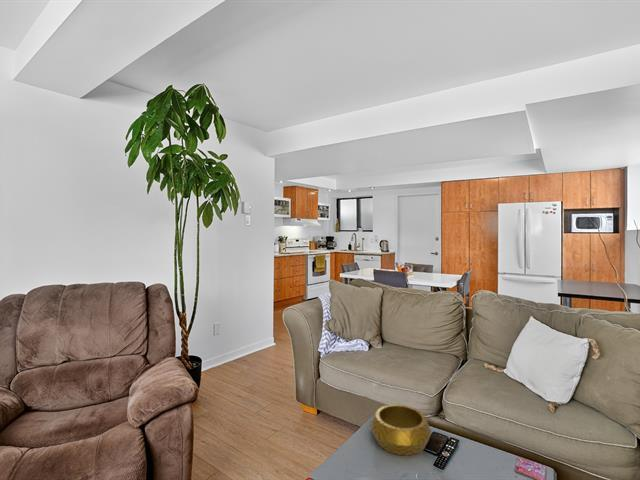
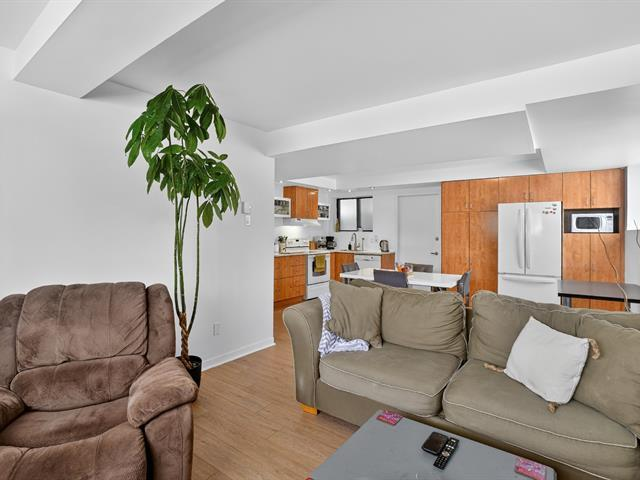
- decorative bowl (400, 428)
